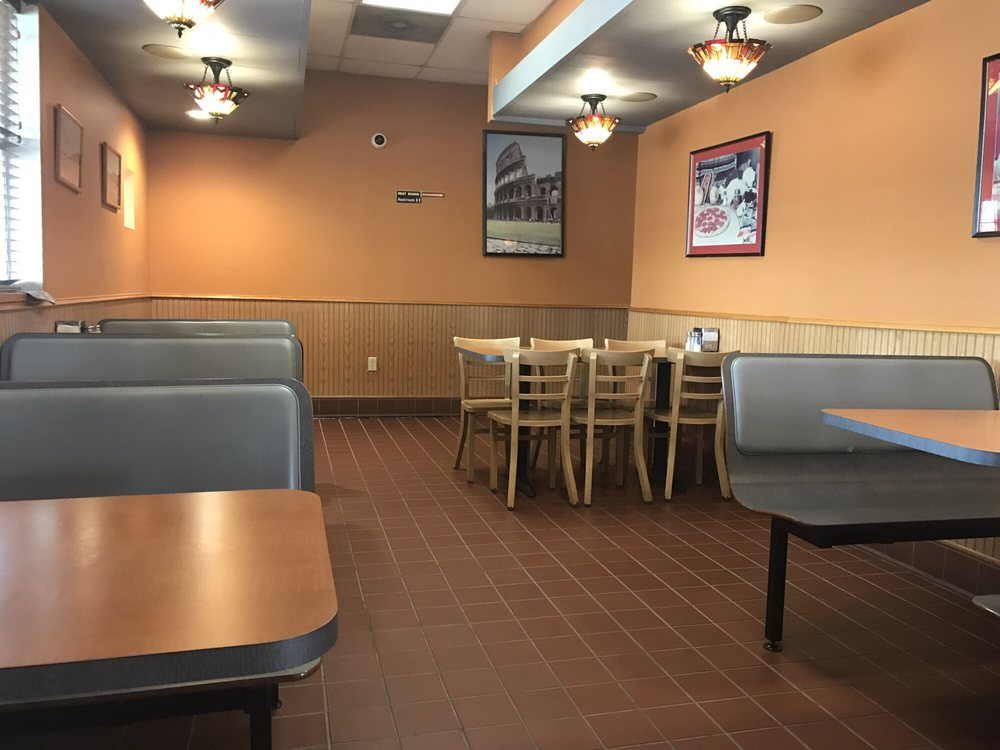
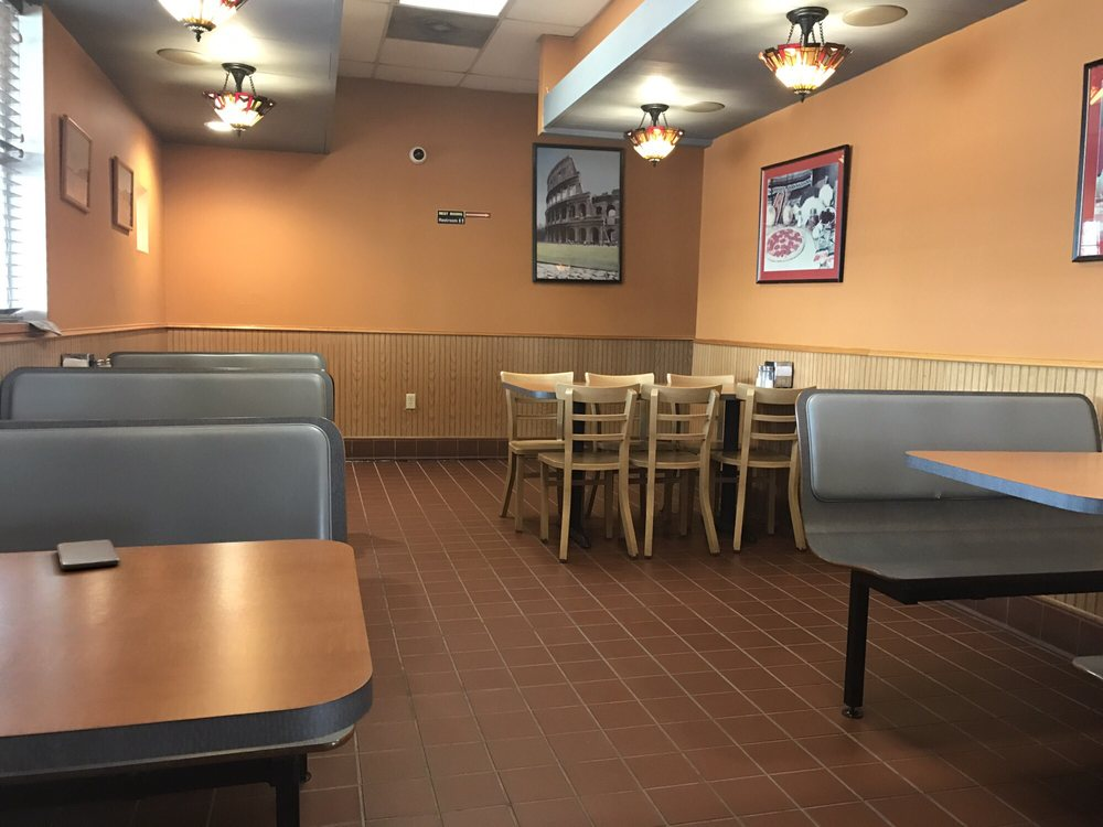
+ smartphone (87, 554)
